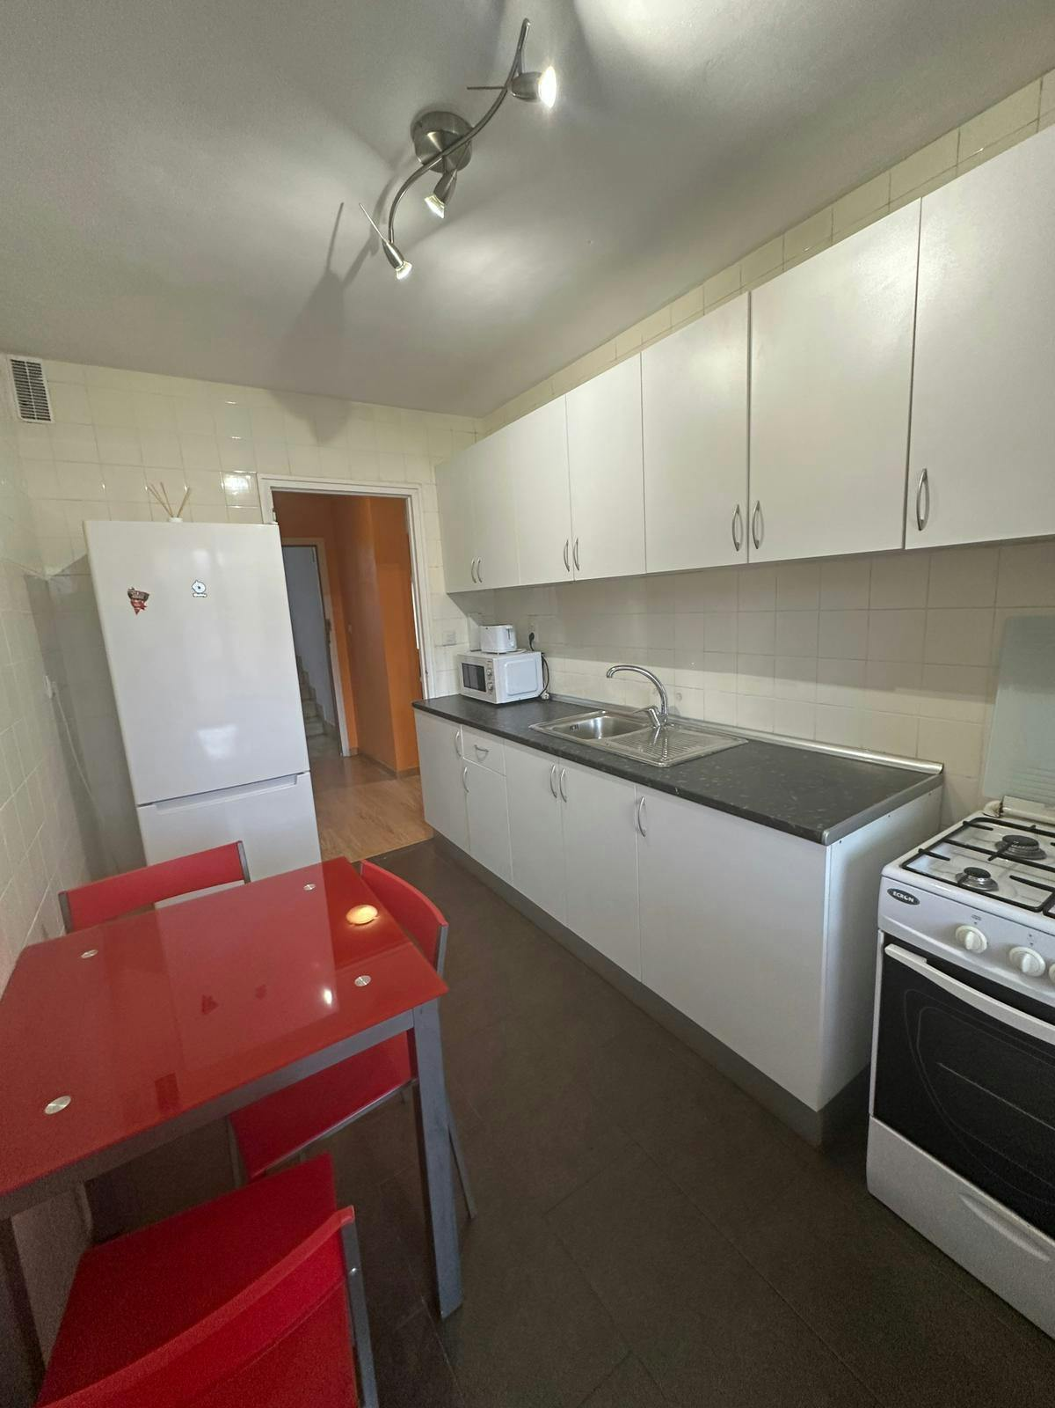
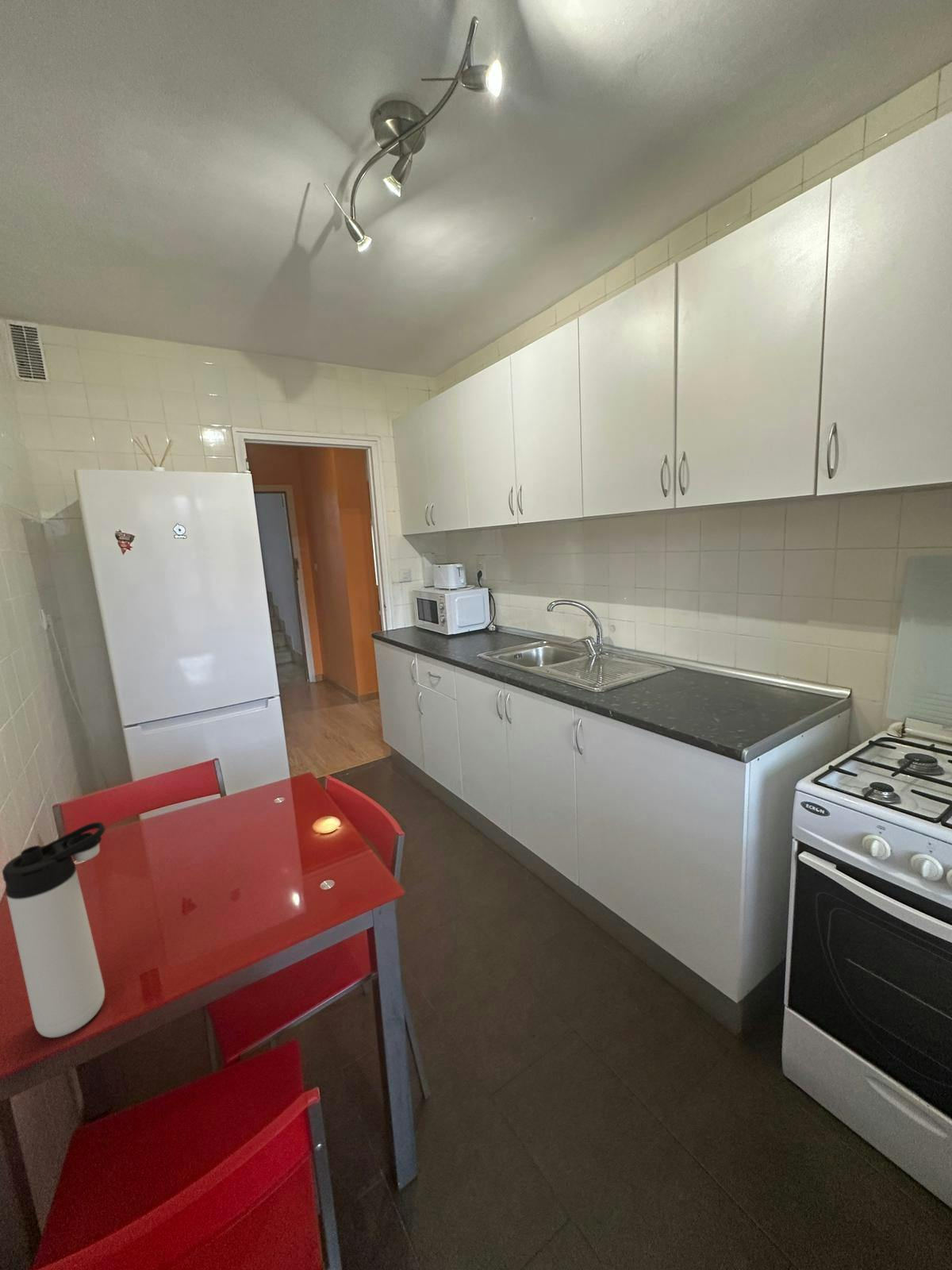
+ thermos bottle (71, 926)
